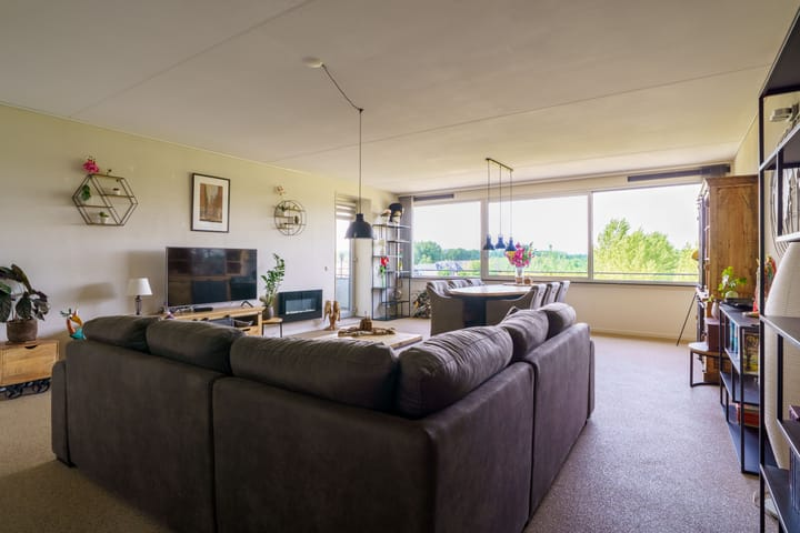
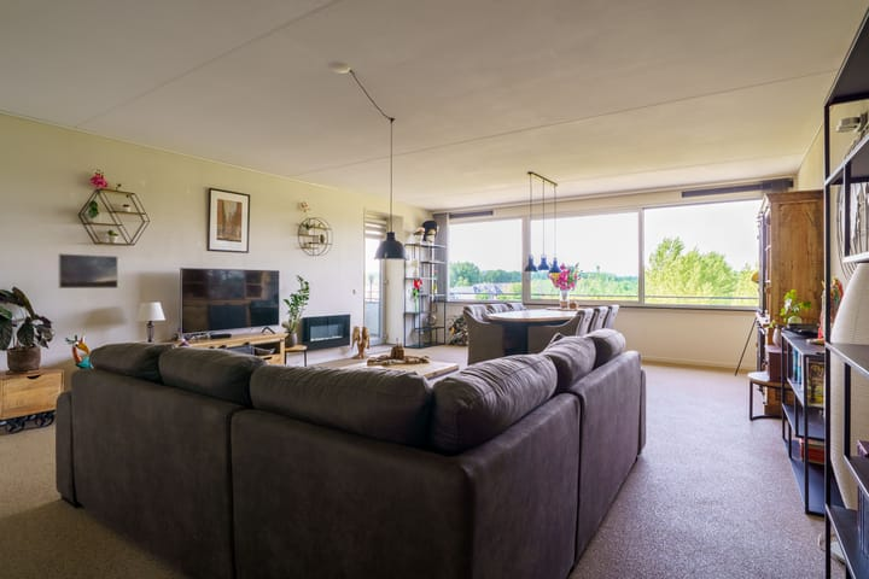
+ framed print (88, 271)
